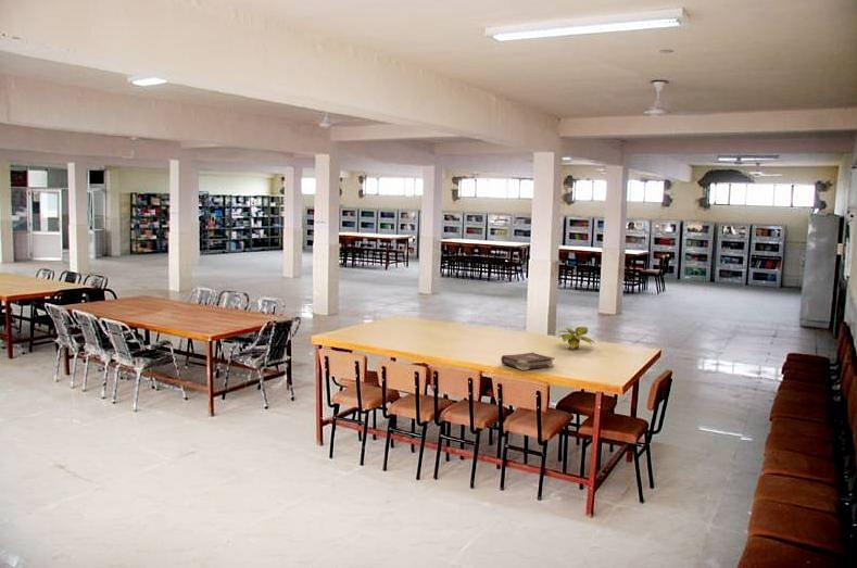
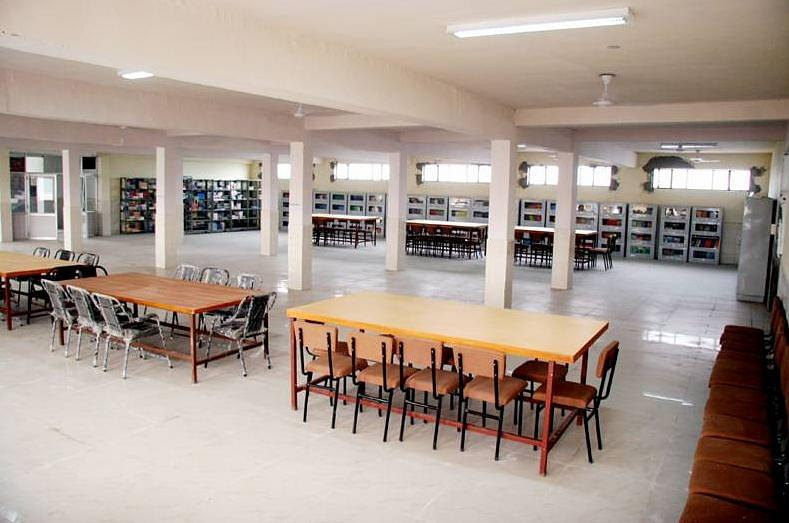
- plant (574, 337)
- book (527, 361)
